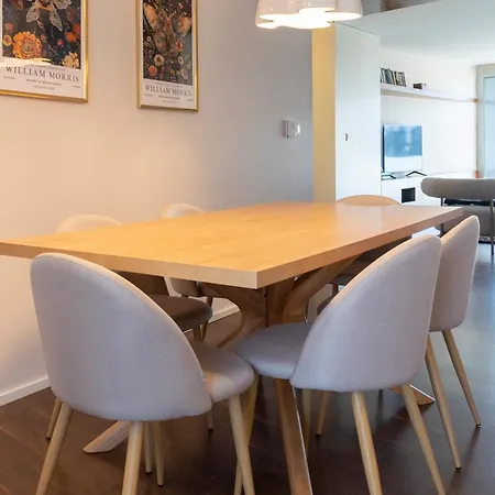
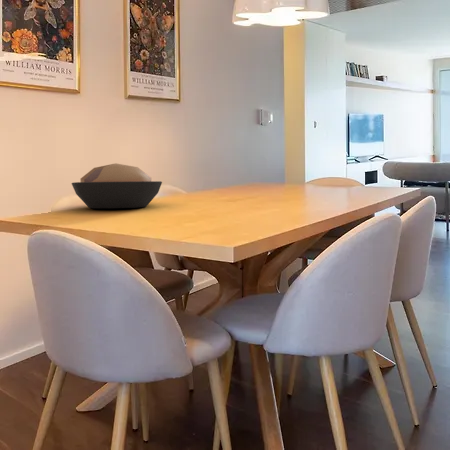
+ decorative bowl (116, 185)
